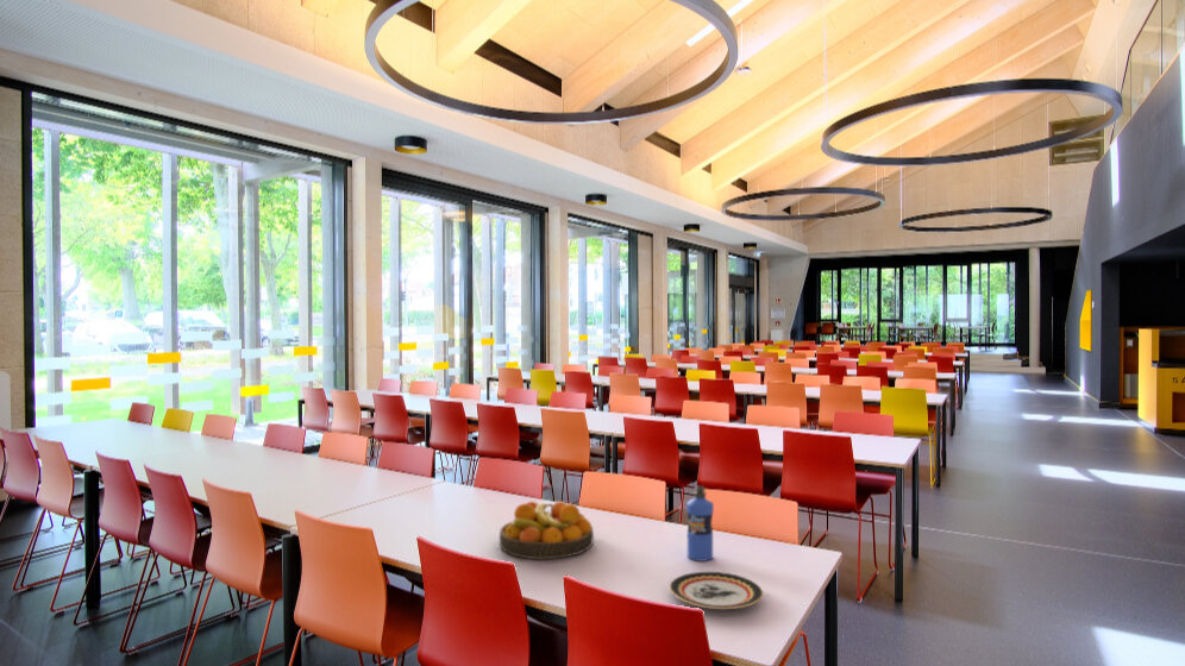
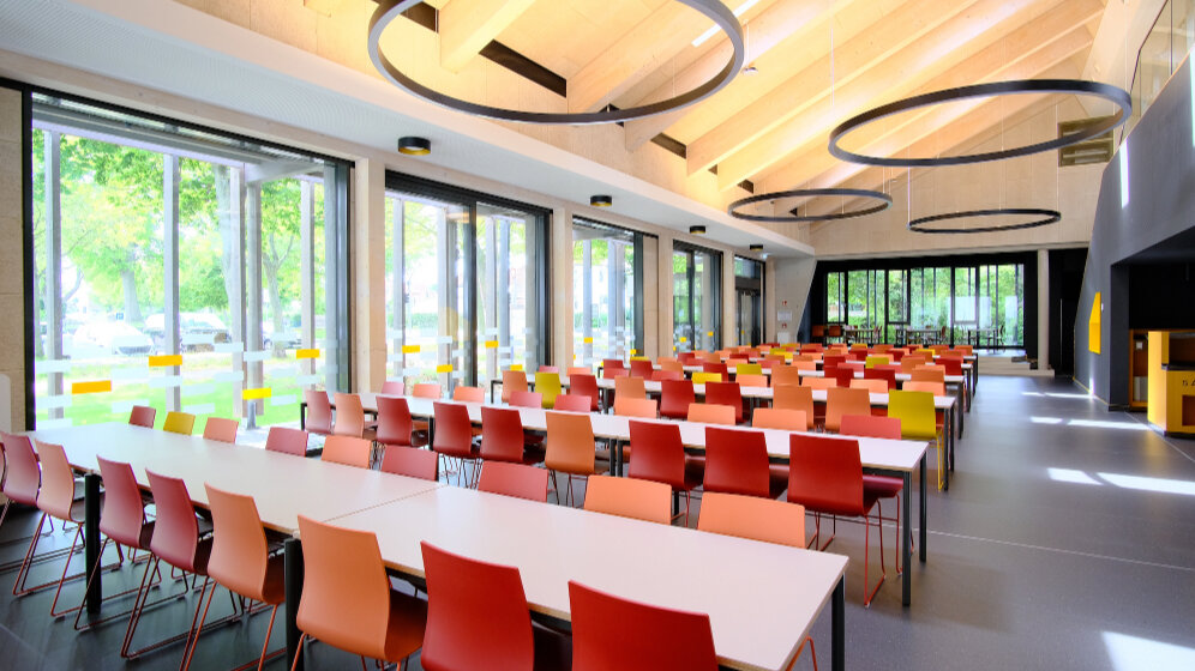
- plate (715, 591)
- fruit bowl (546, 522)
- water bottle (700, 521)
